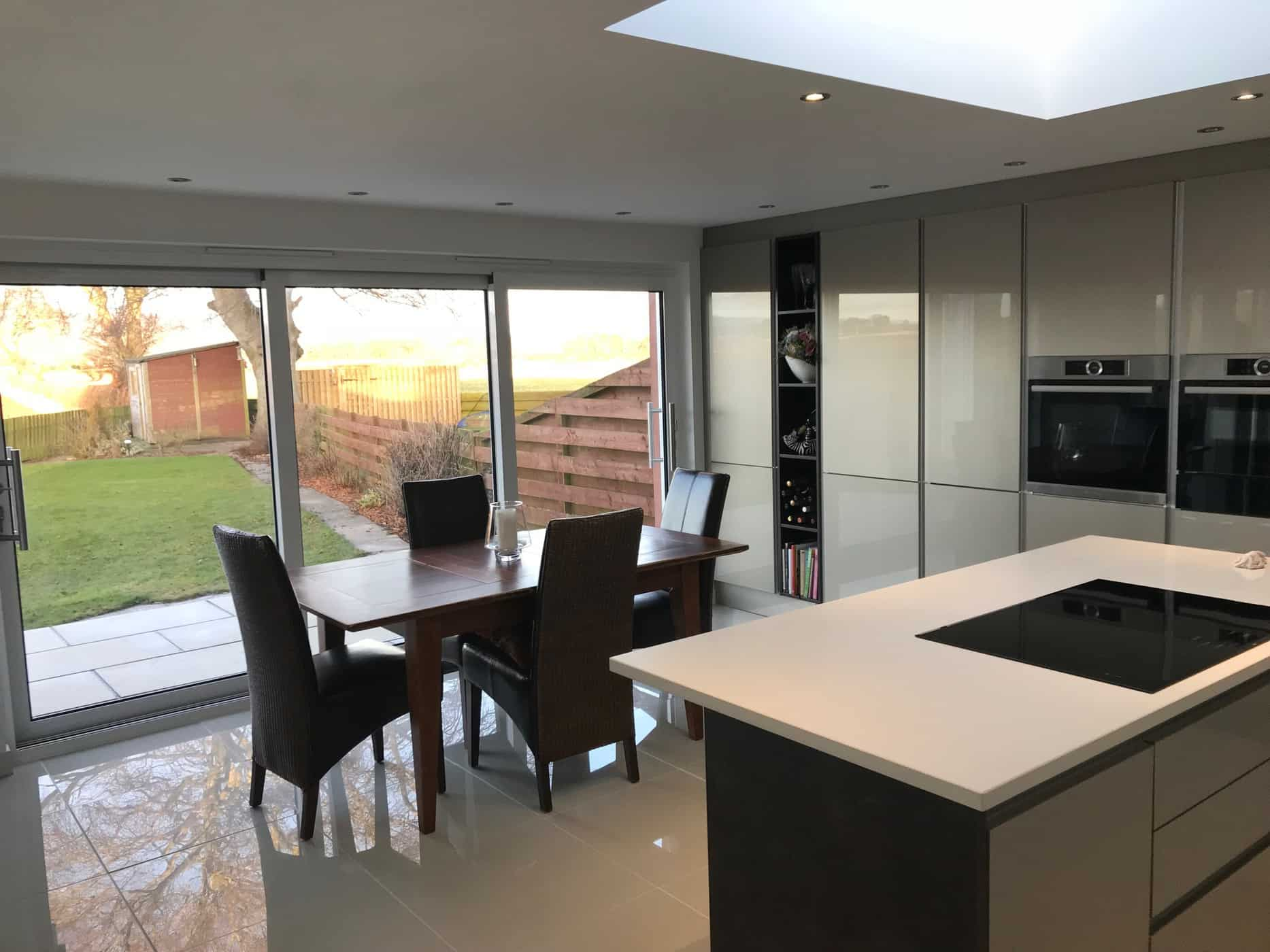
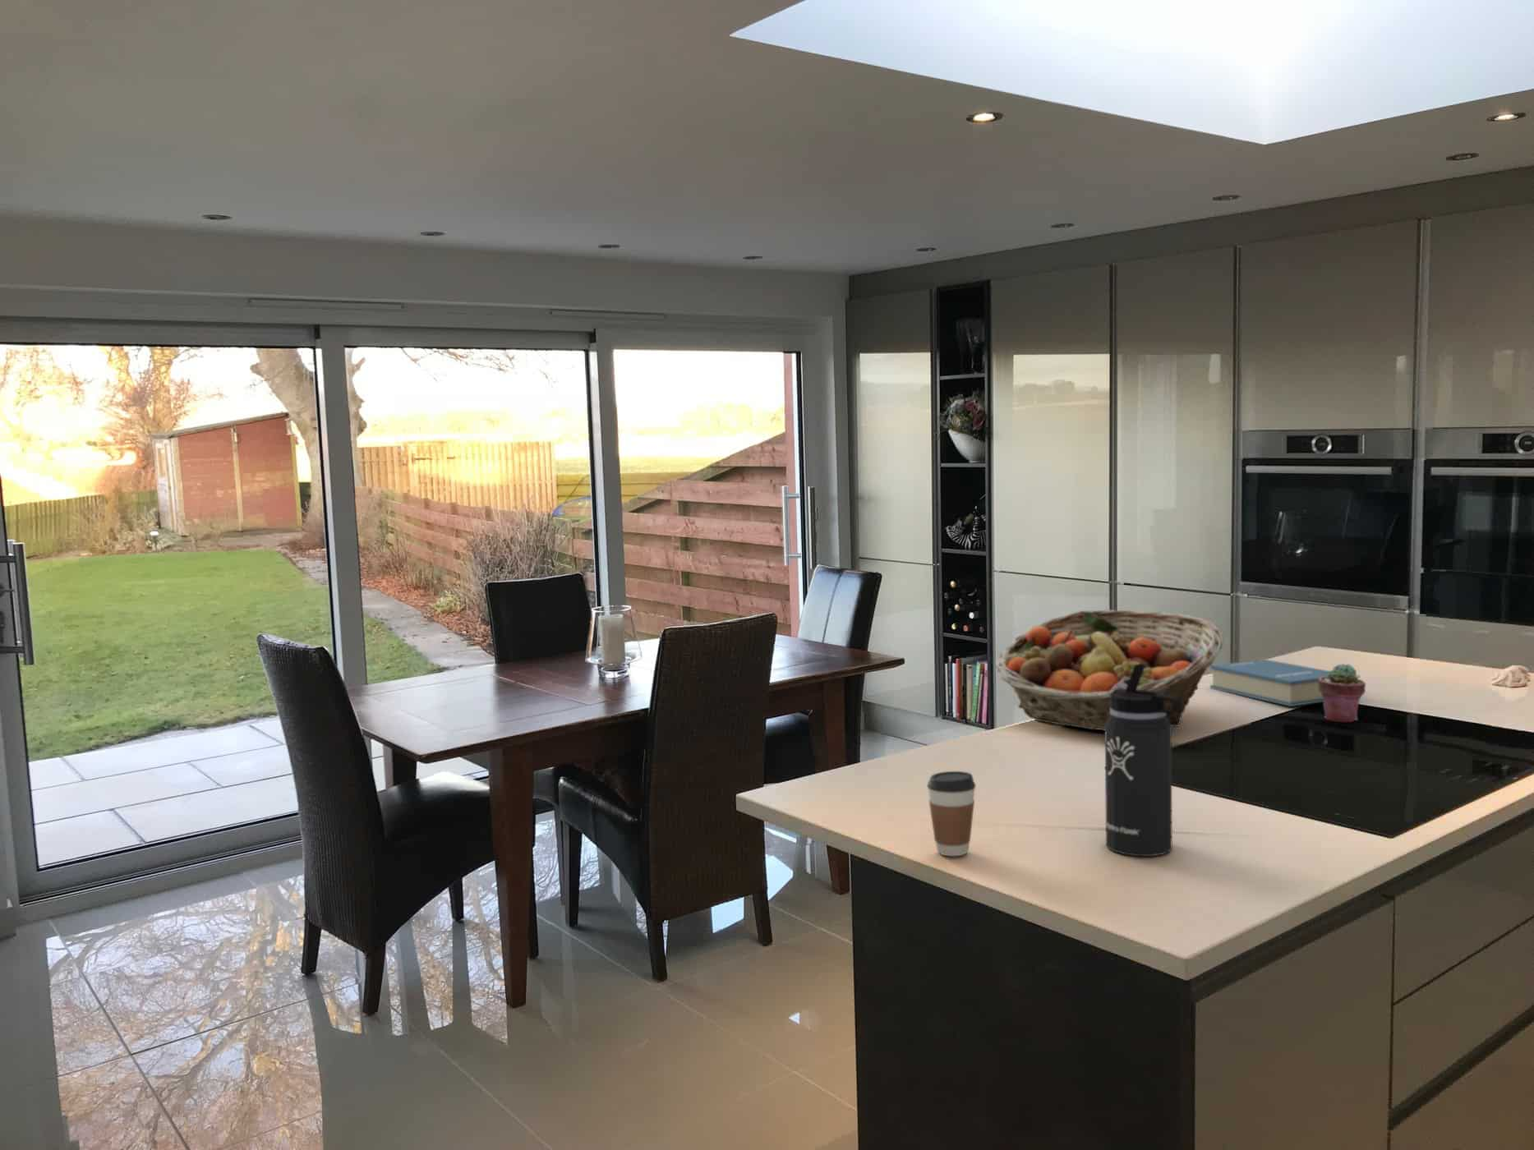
+ potted succulent (1341, 691)
+ coffee cup (952, 813)
+ fruit basket (1105, 667)
+ thermos bottle (1144, 756)
+ hardback book (1278, 681)
